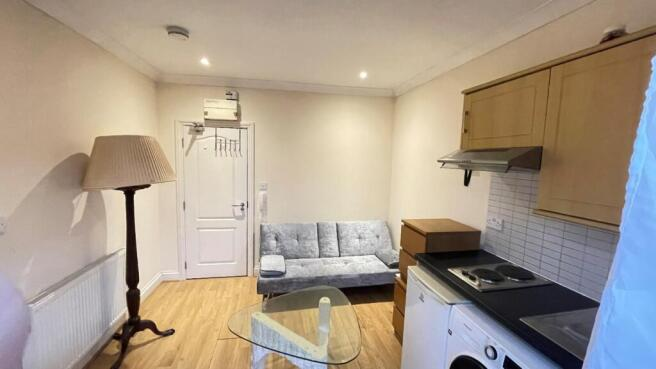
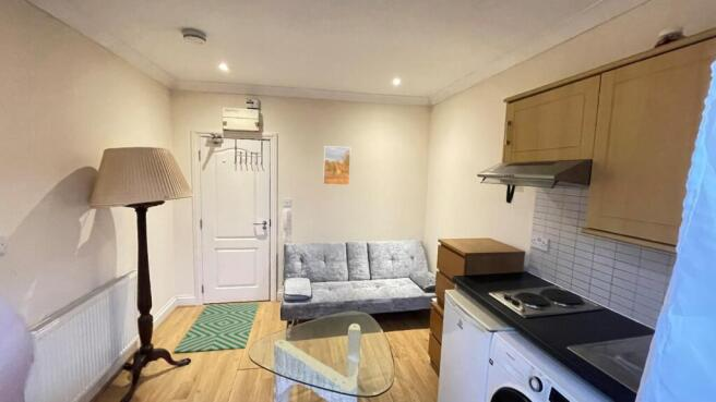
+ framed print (336, 166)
+ rug (223, 322)
